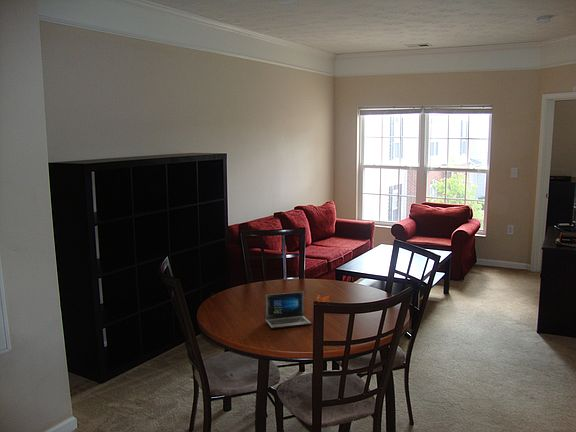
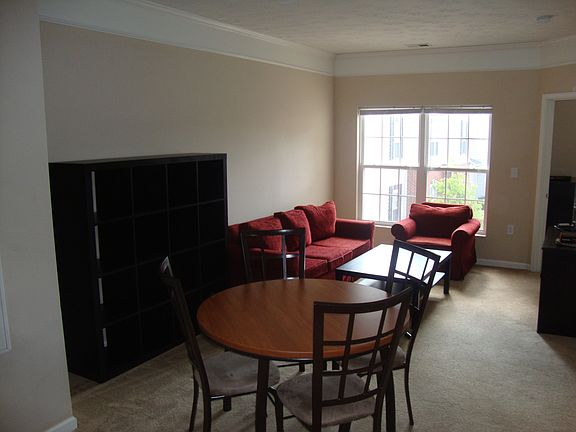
- laptop (295, 306)
